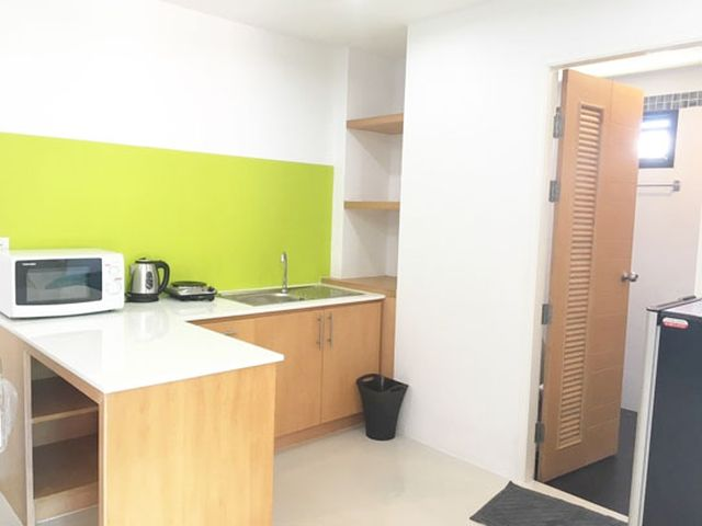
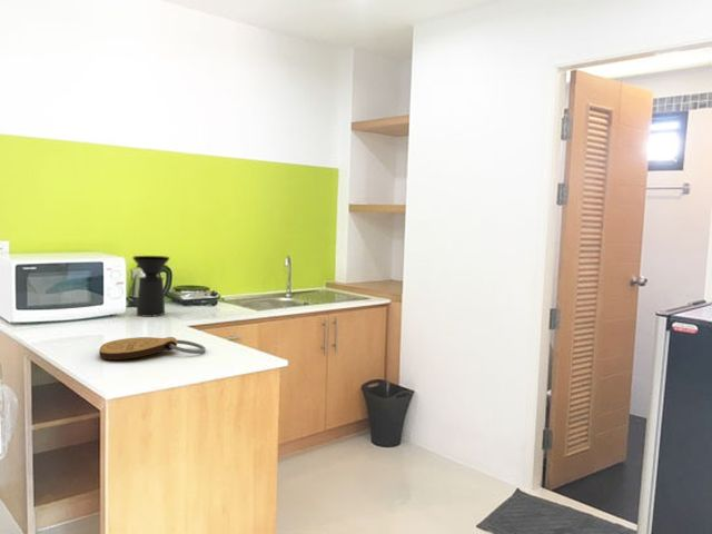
+ coffee maker (150, 286)
+ key chain (154, 345)
